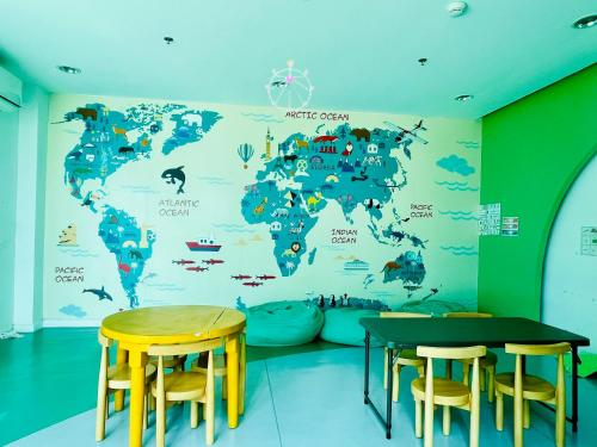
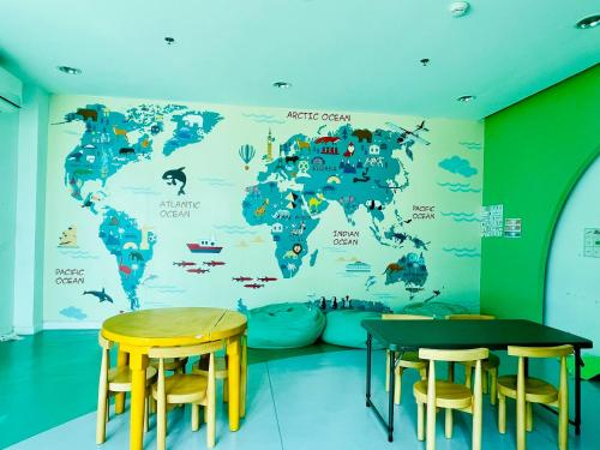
- ceiling mobile (289, 77)
